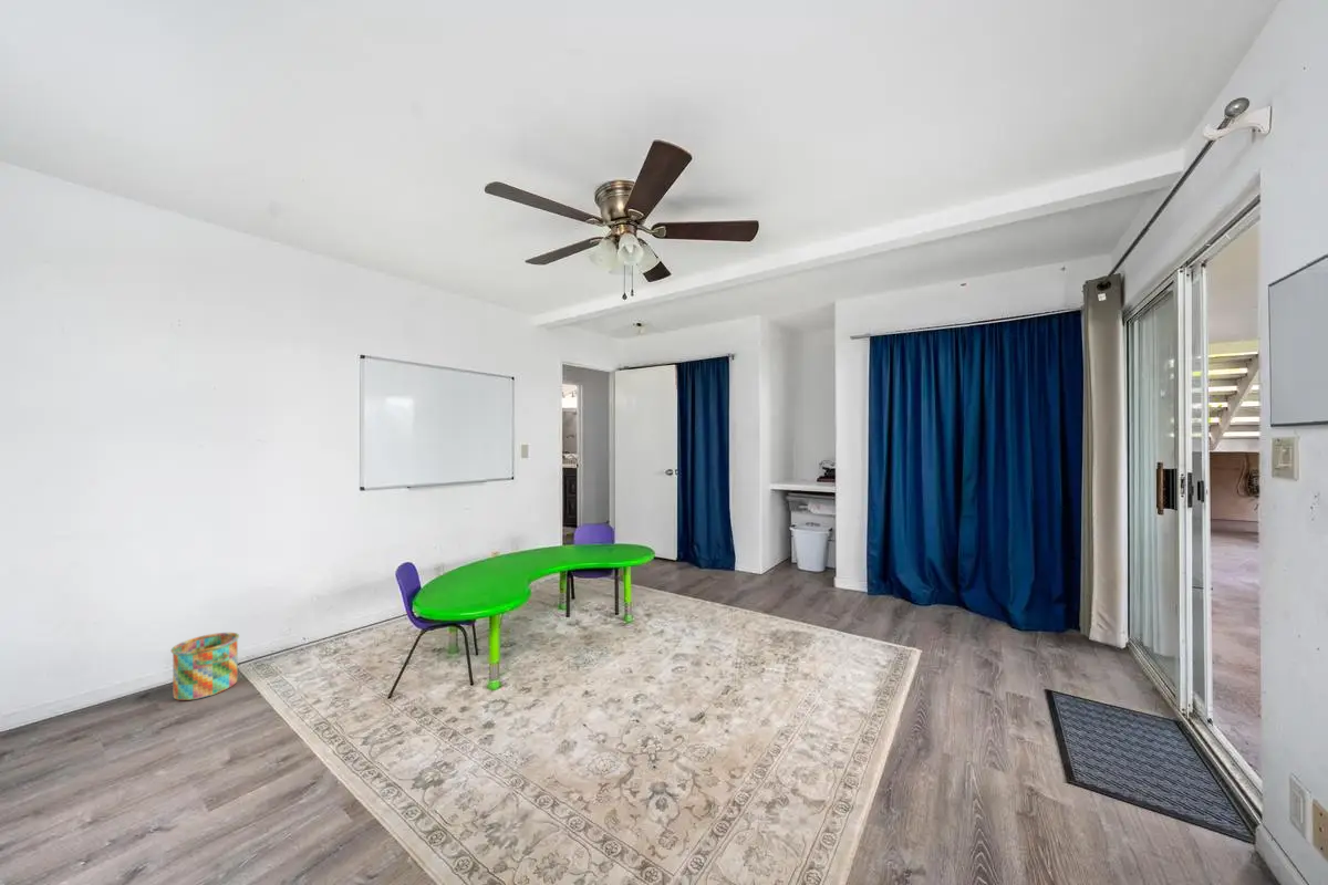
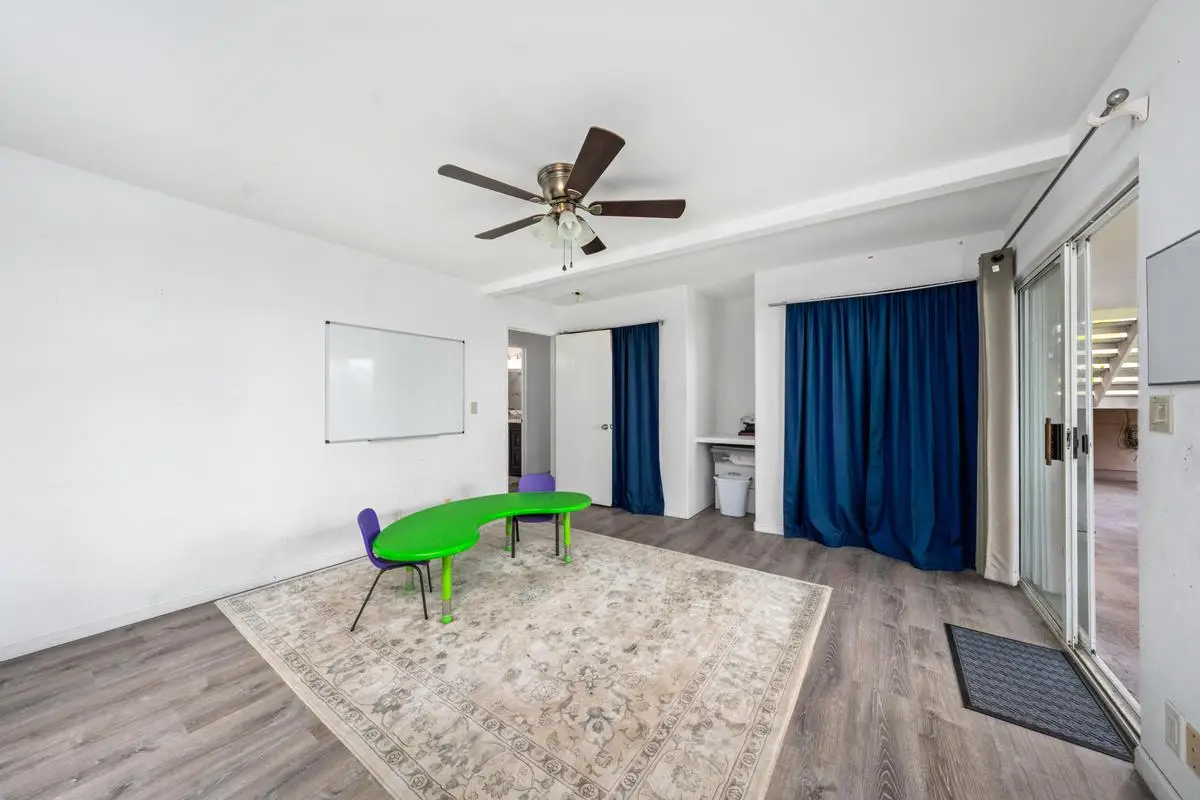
- bucket (206, 665)
